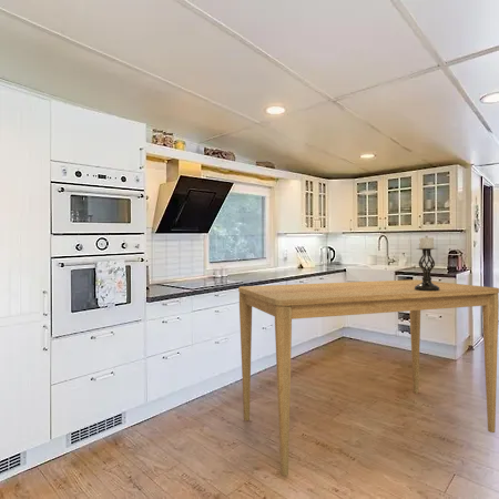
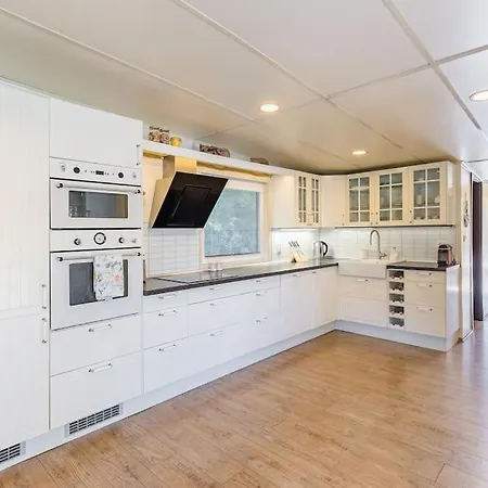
- dining table (358, 314)
- candle holder (427, 262)
